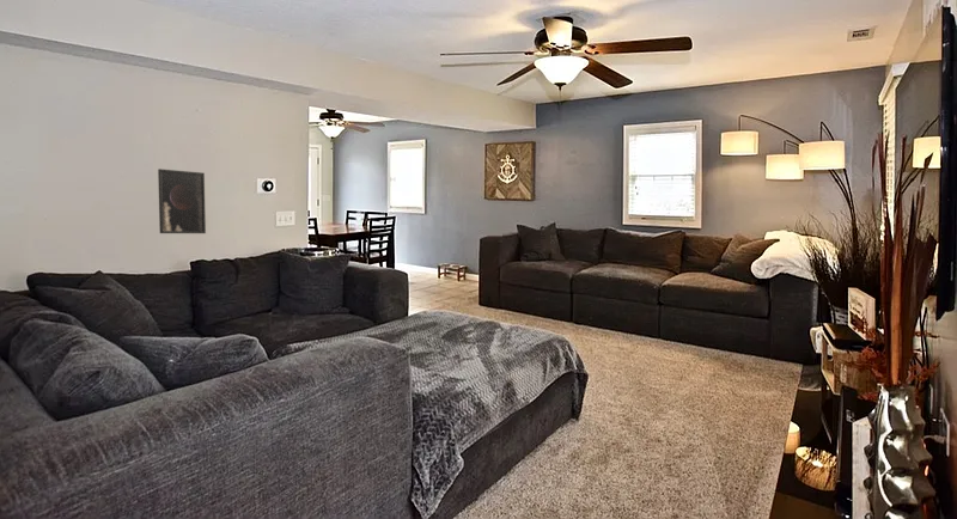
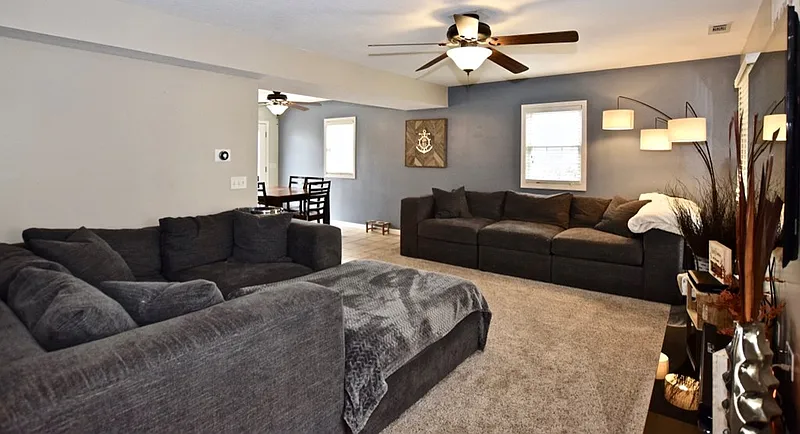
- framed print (182, 202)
